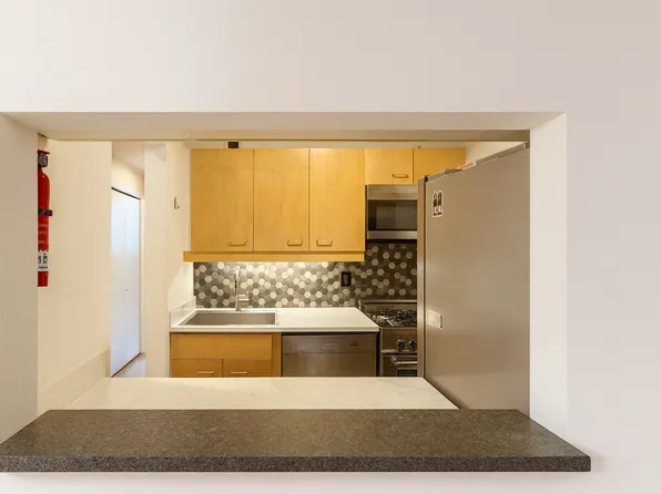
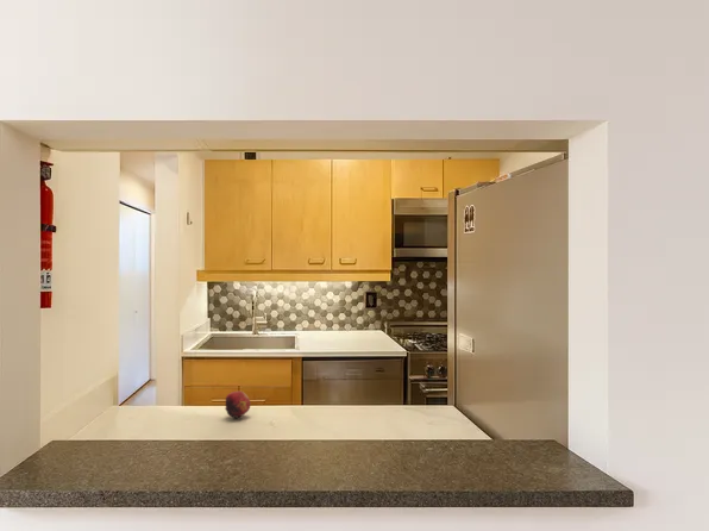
+ fruit (237, 404)
